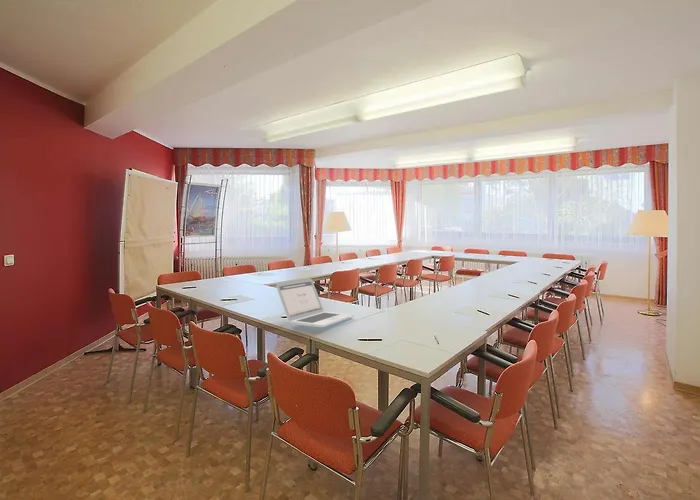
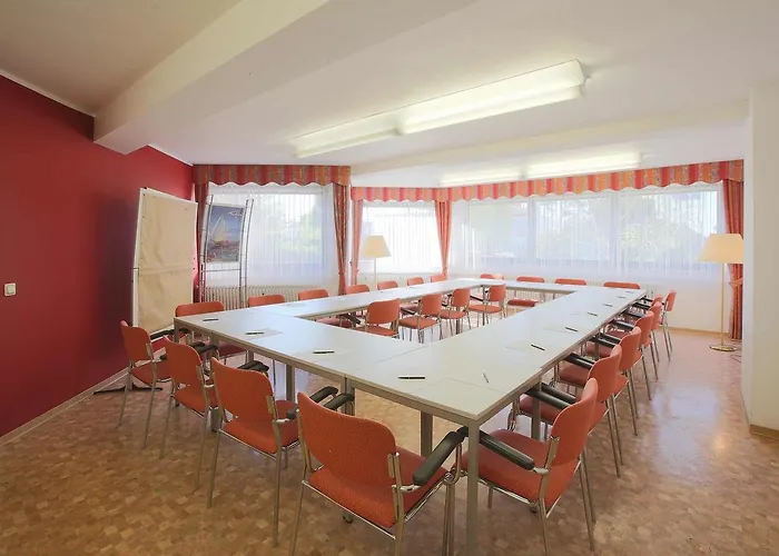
- laptop (316, 301)
